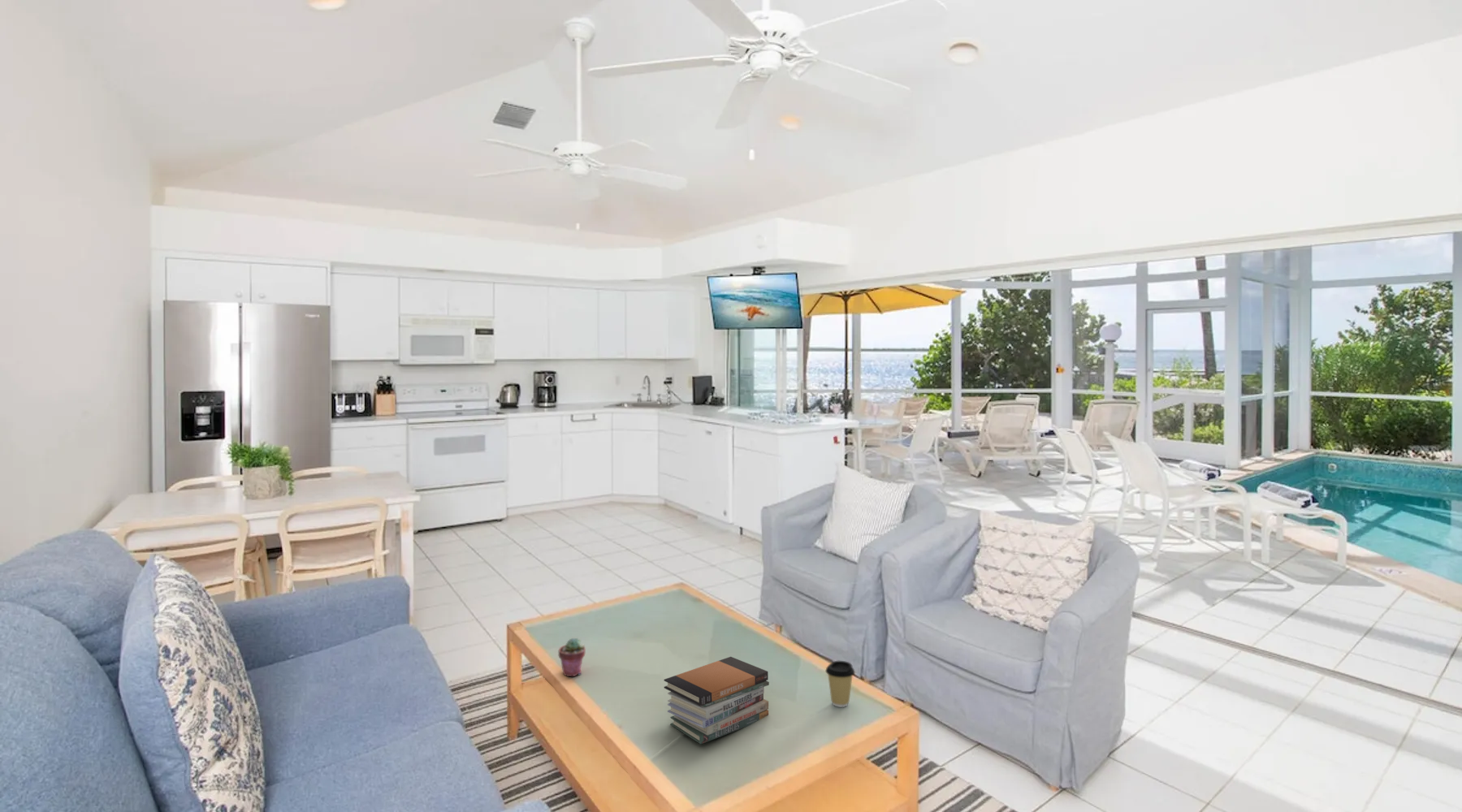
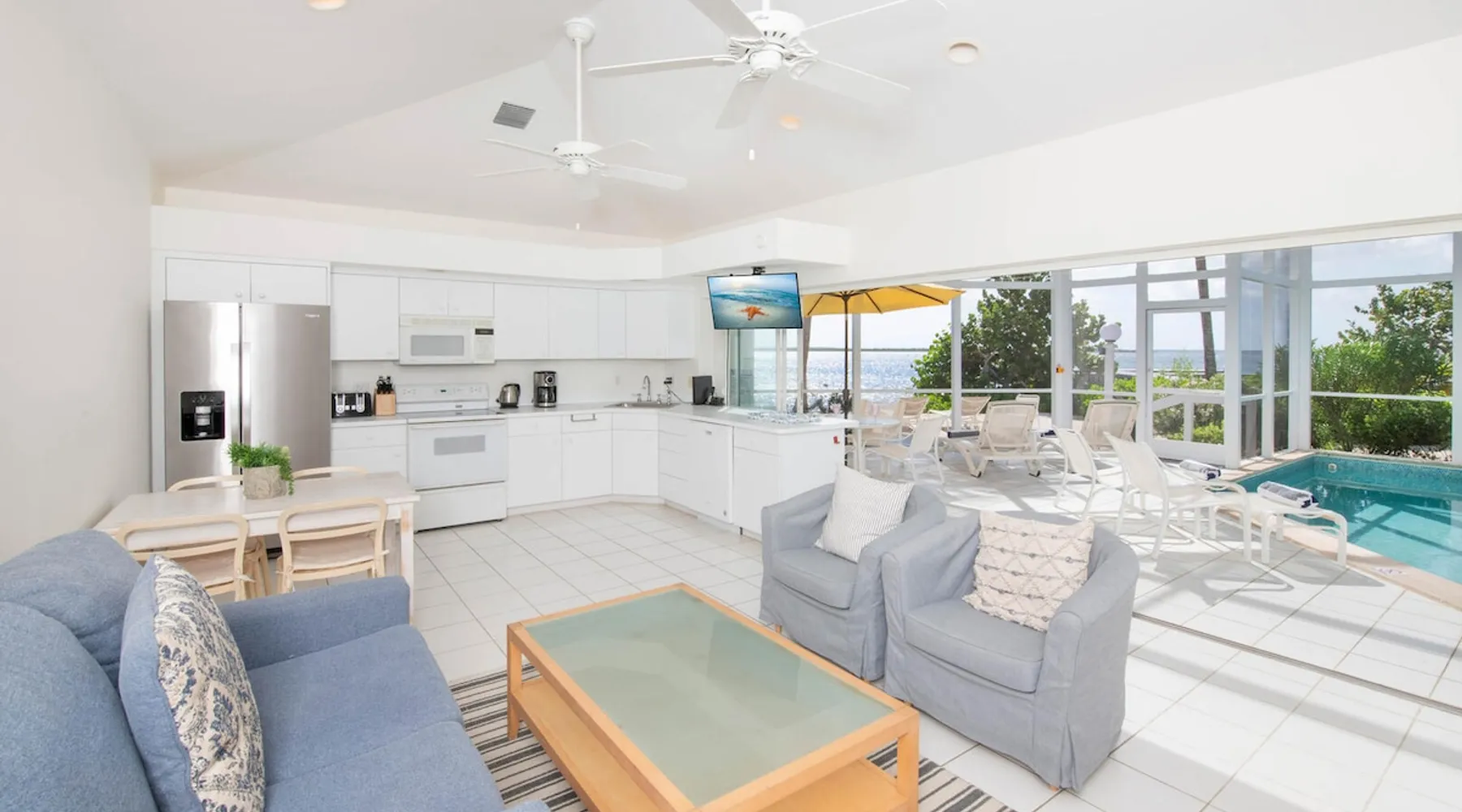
- potted succulent (572, 655)
- book stack (717, 698)
- coffee cup (840, 684)
